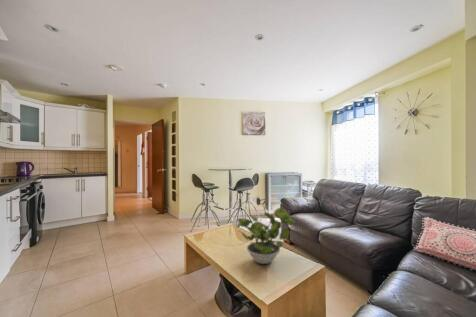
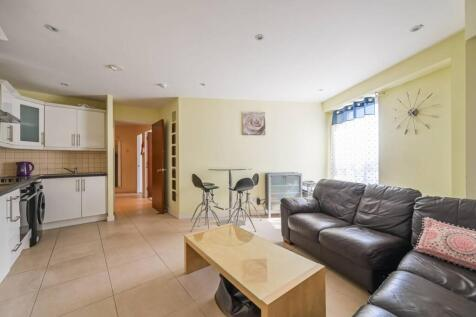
- potted plant (266, 235)
